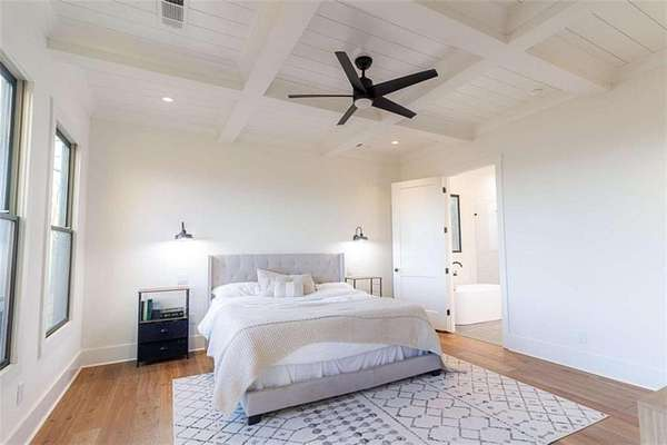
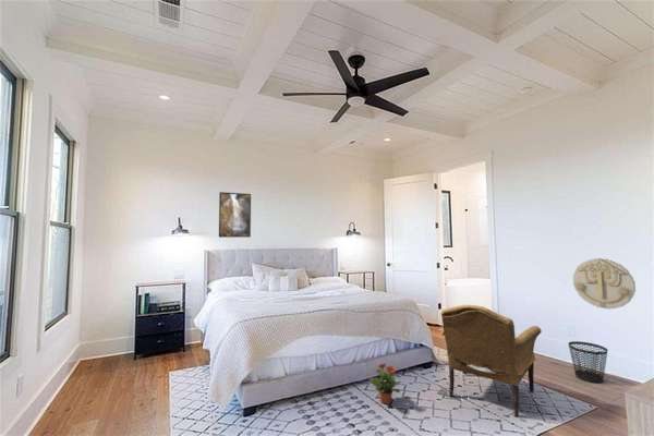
+ armchair (483, 346)
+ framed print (234, 215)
+ wastebasket (588, 362)
+ potted plant (386, 383)
+ wall decoration (601, 282)
